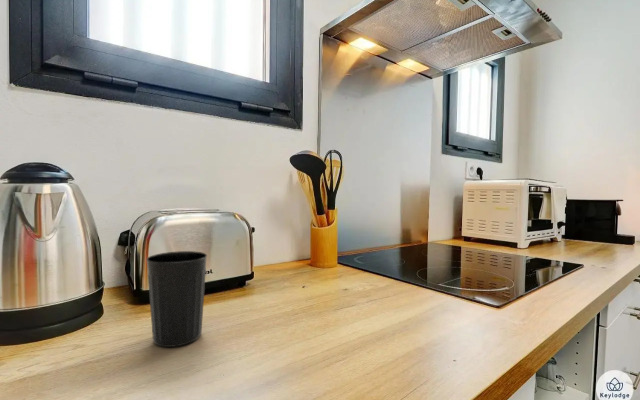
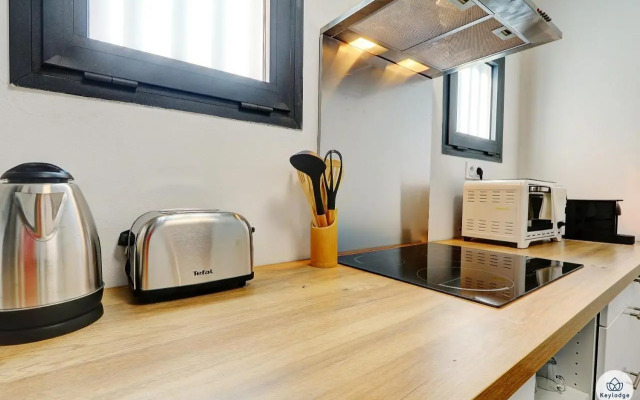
- cup (177, 297)
